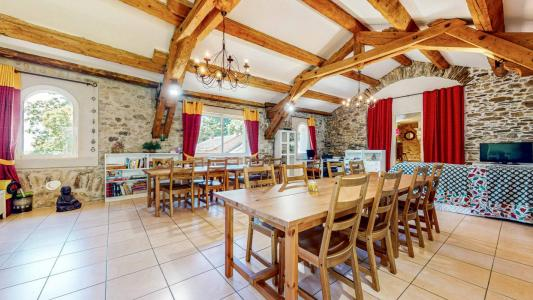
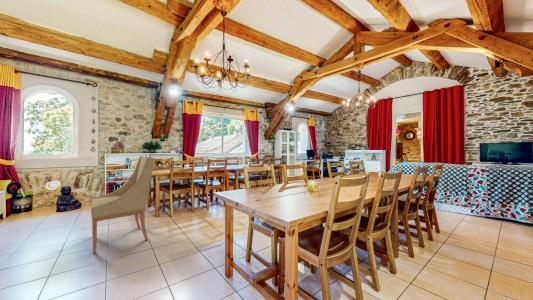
+ chair (122, 197)
